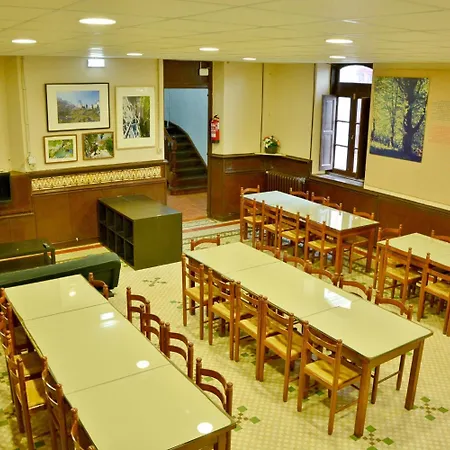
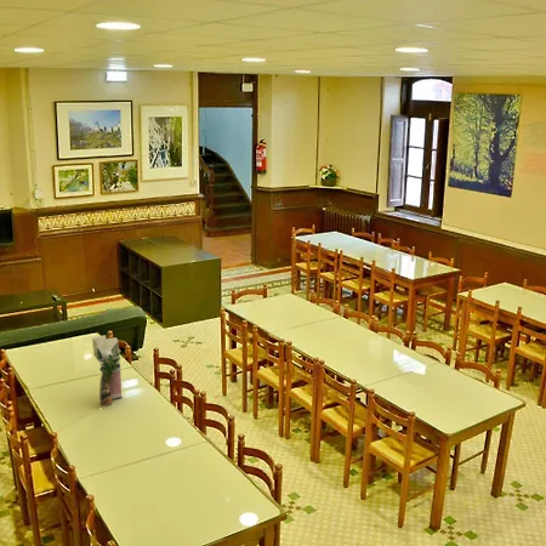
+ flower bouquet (109, 370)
